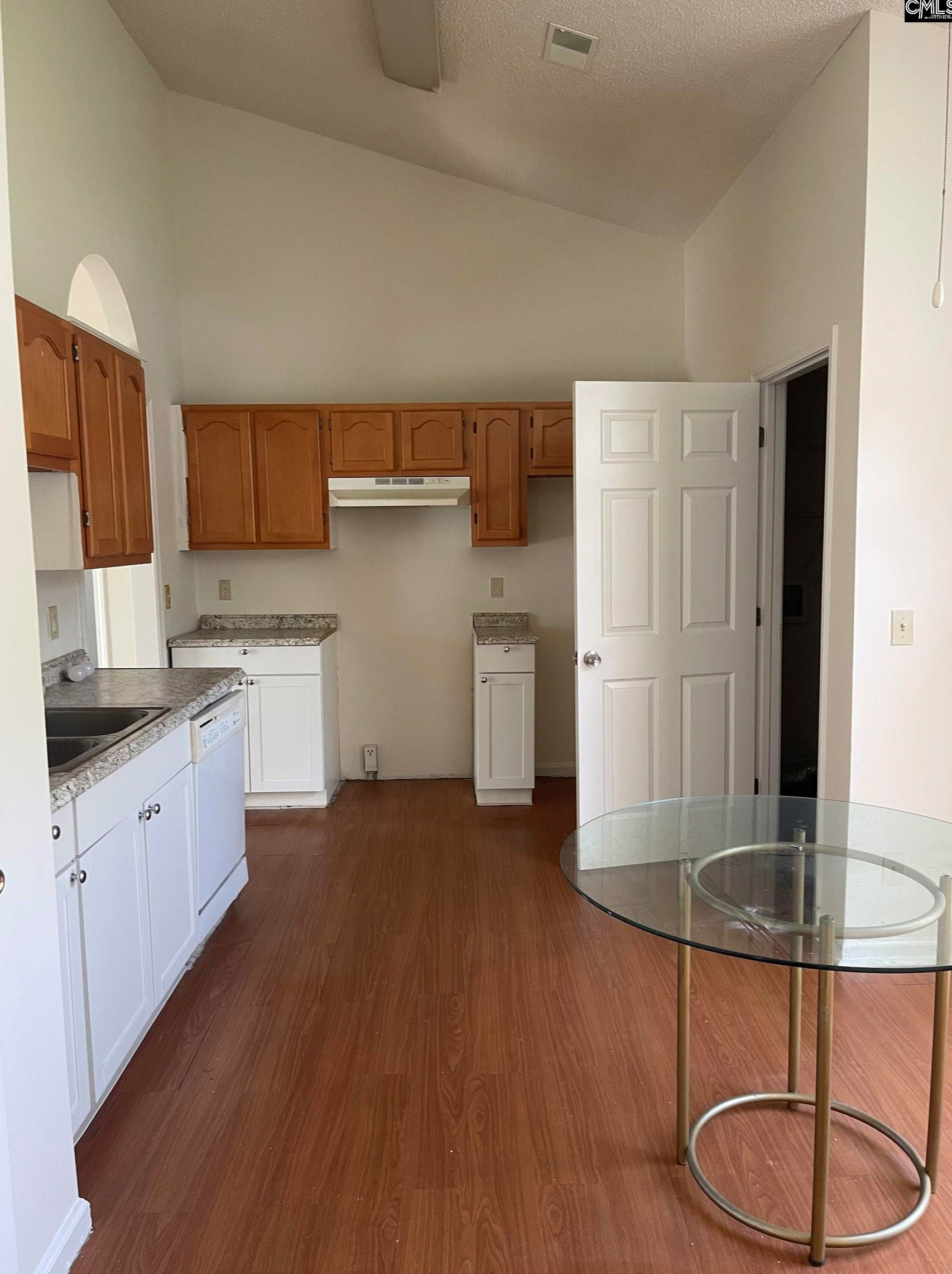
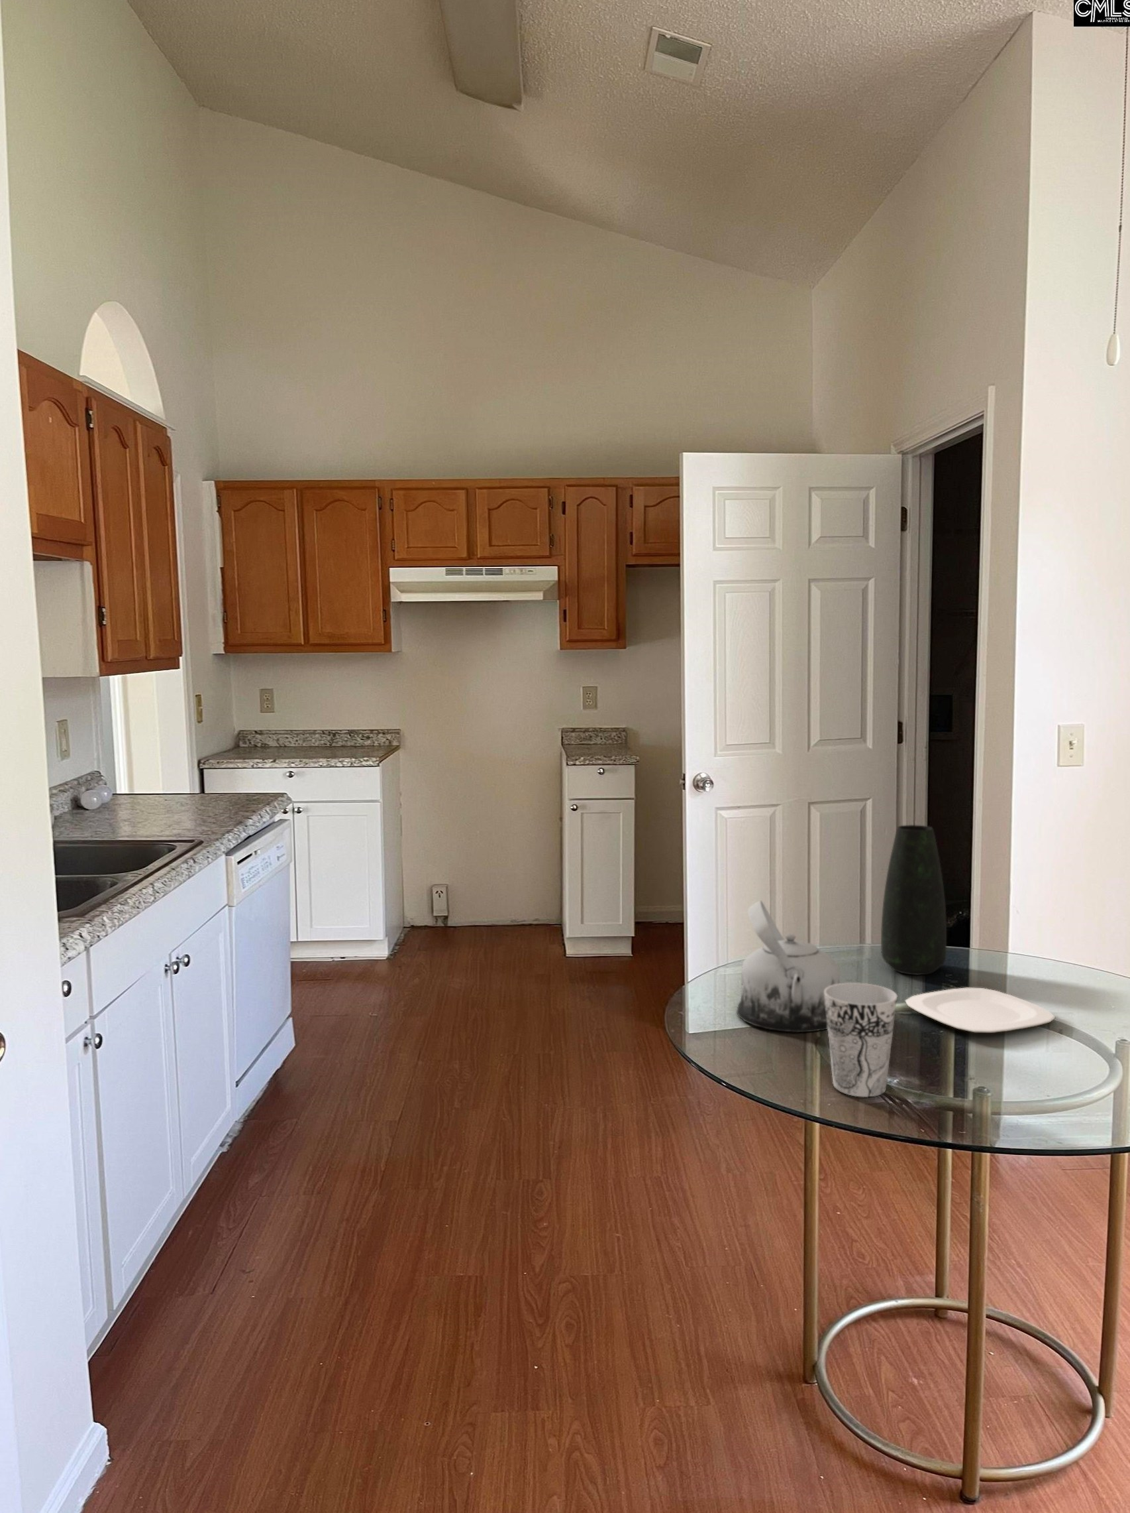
+ teapot (791, 963)
+ plate (978, 1011)
+ cup (859, 1039)
+ vase (914, 898)
